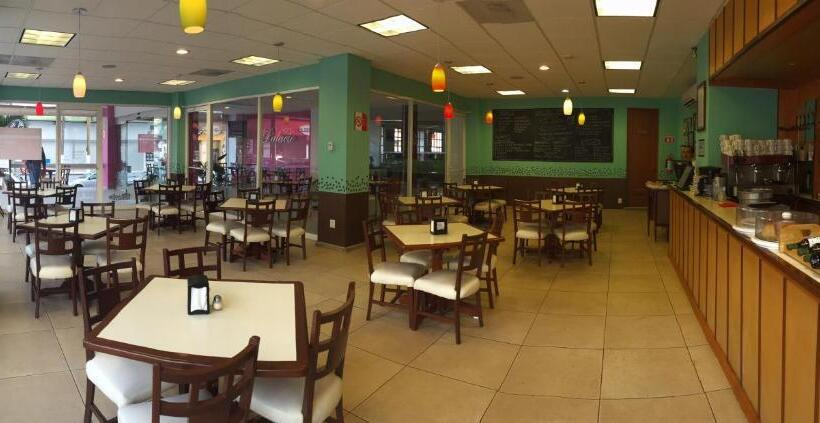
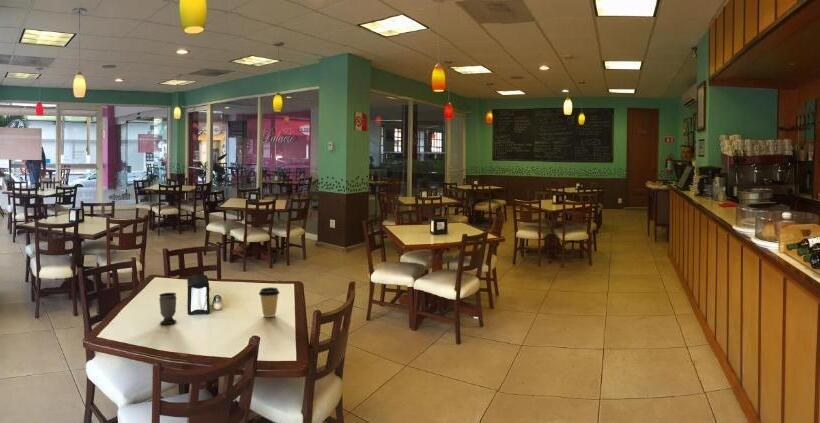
+ coffee cup (269, 302)
+ cup (168, 308)
